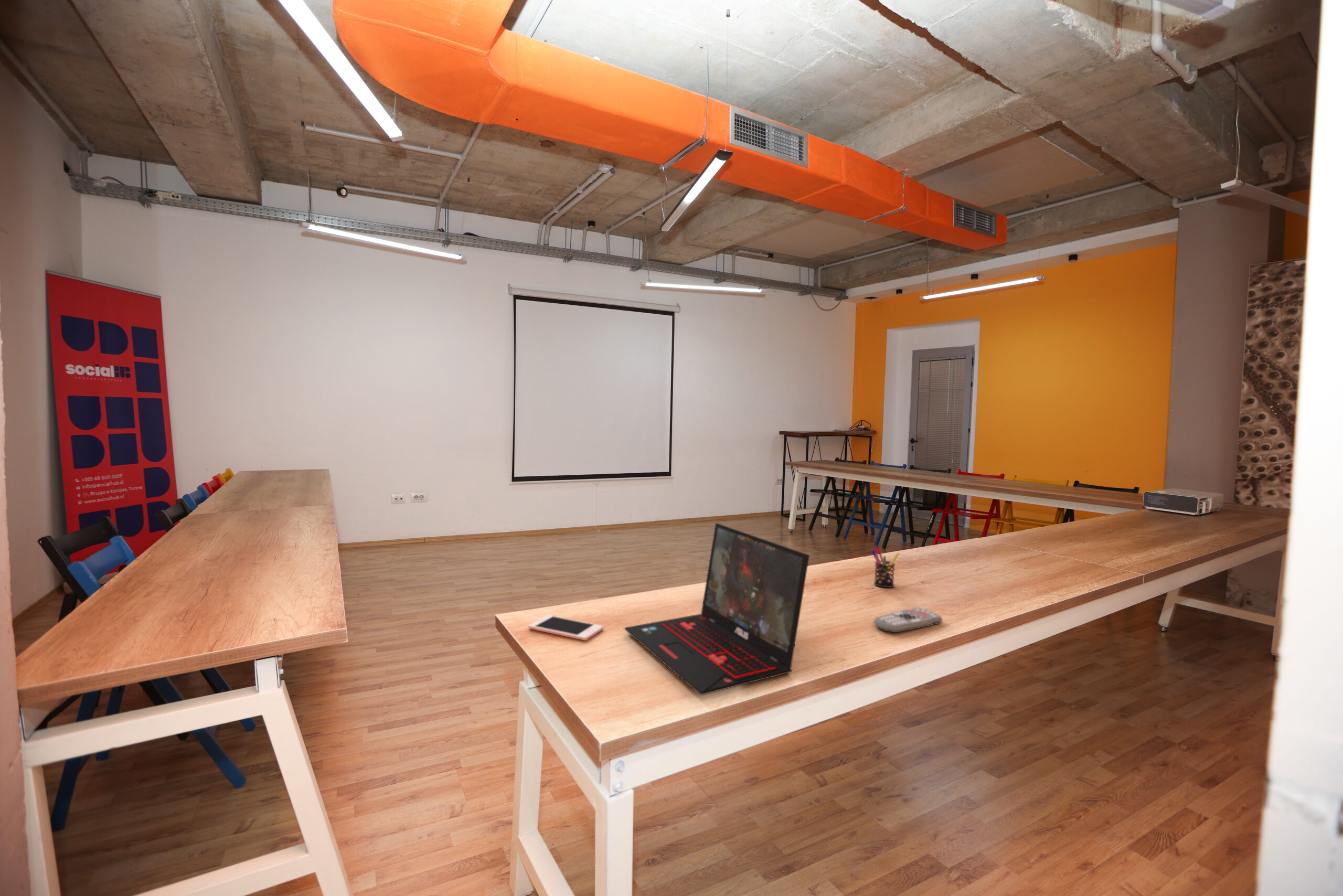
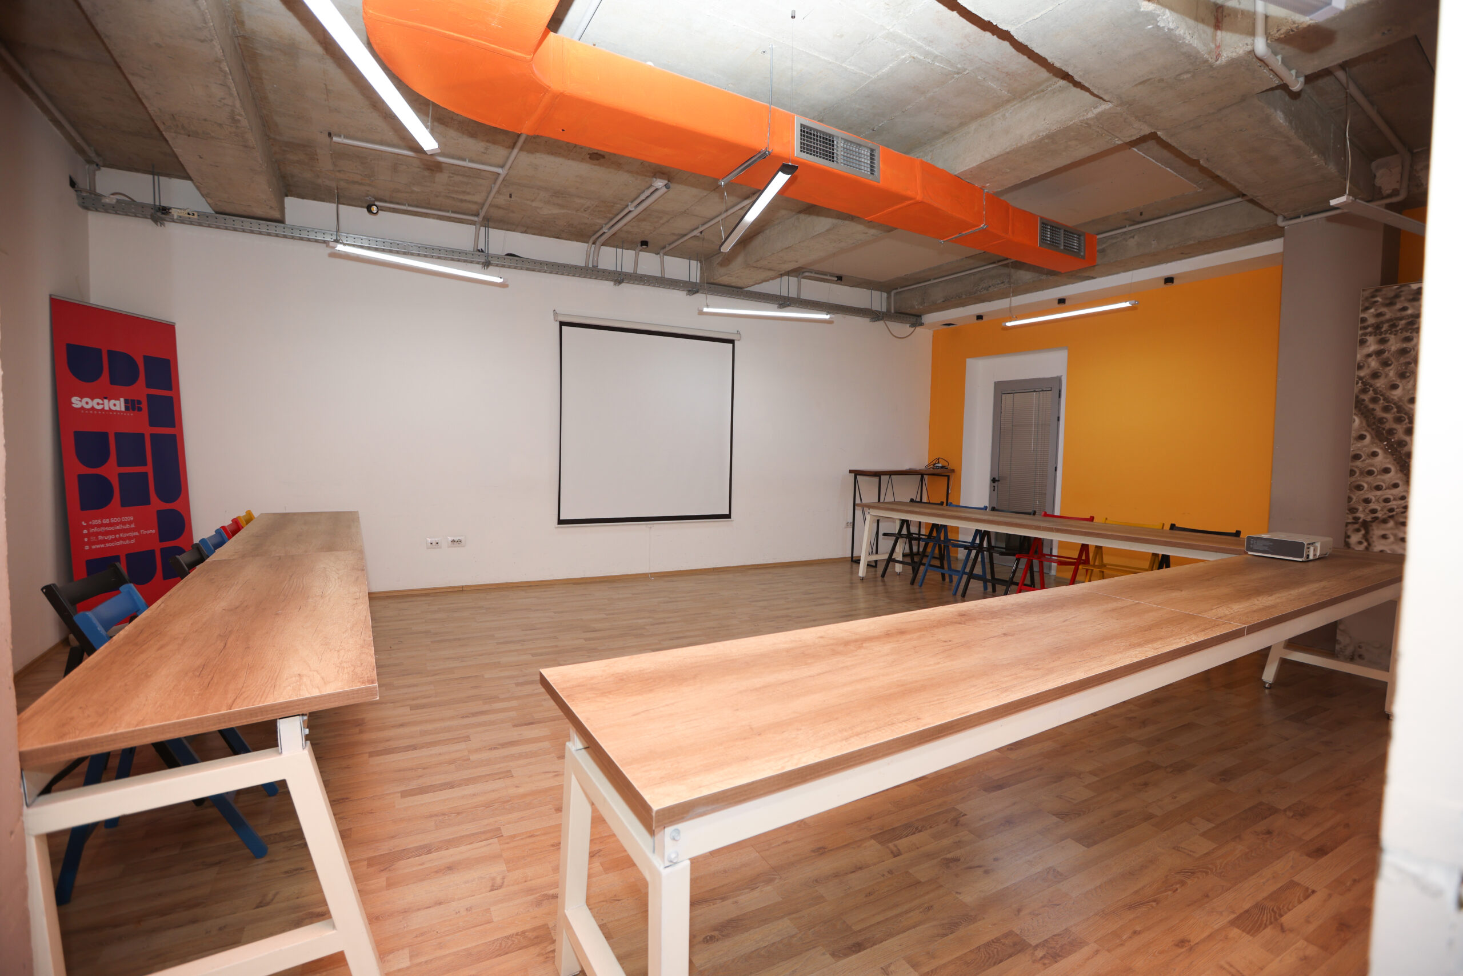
- cell phone (566, 627)
- remote control (907, 620)
- pen holder (883, 566)
- laptop (709, 596)
